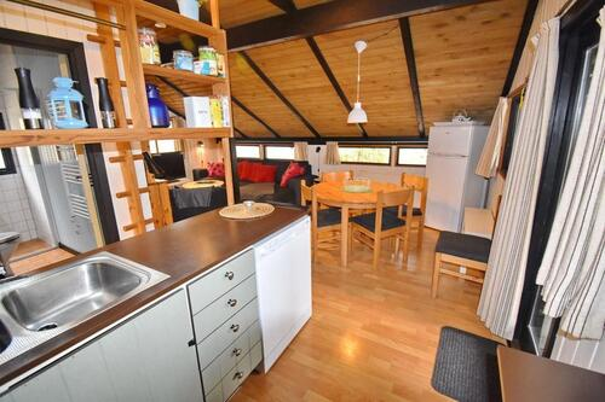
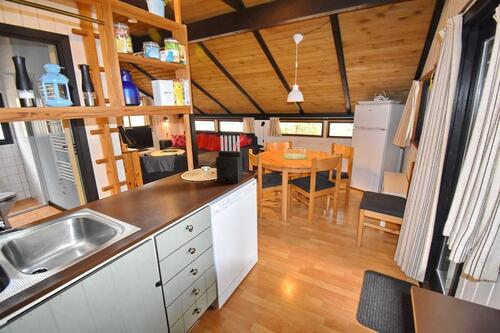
+ knife block (228, 159)
